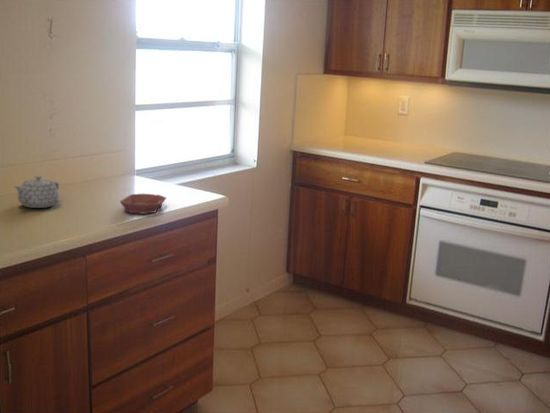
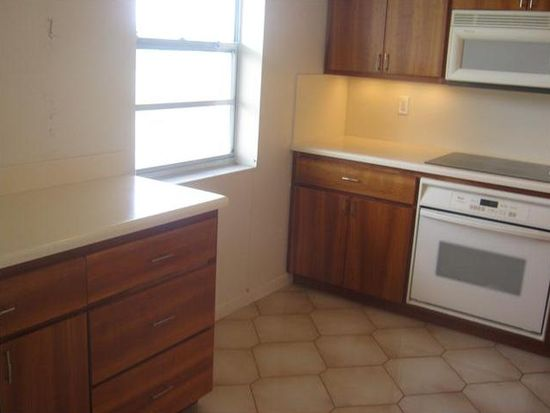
- teapot (37, 191)
- bowl (143, 203)
